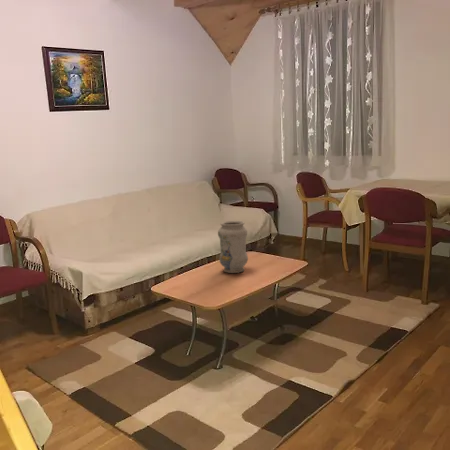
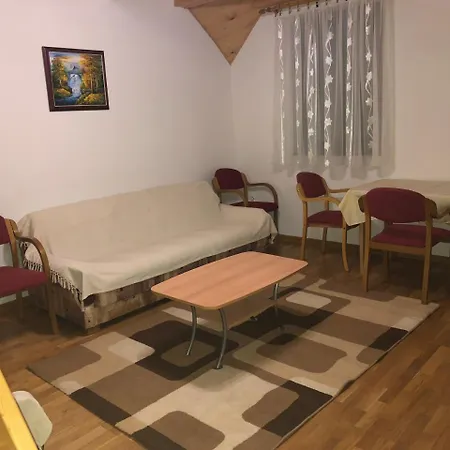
- vase (233, 246)
